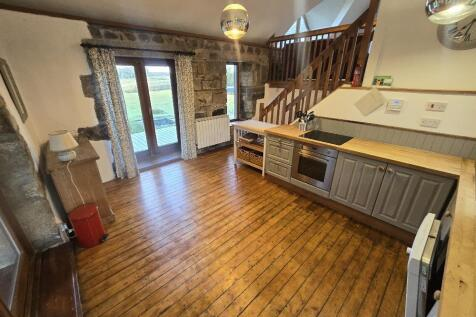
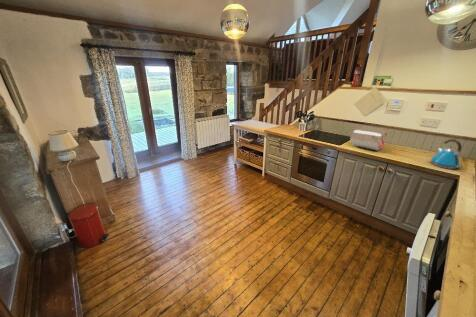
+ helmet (367, 137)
+ kettle (449, 152)
